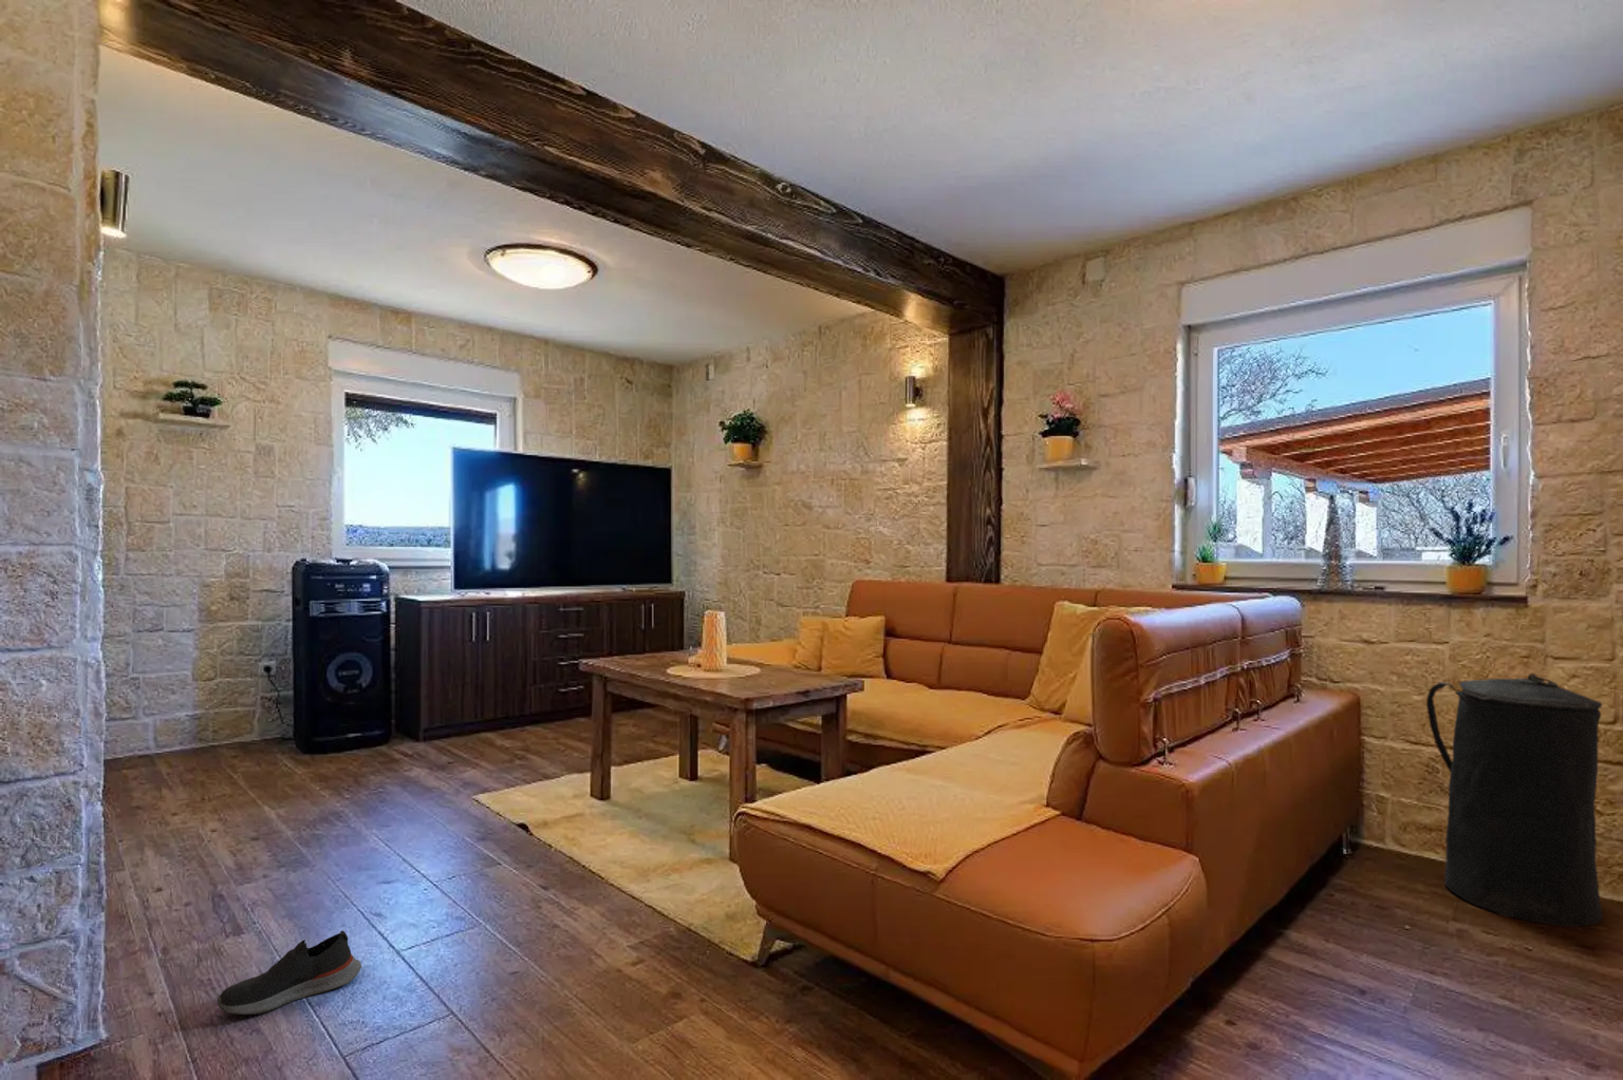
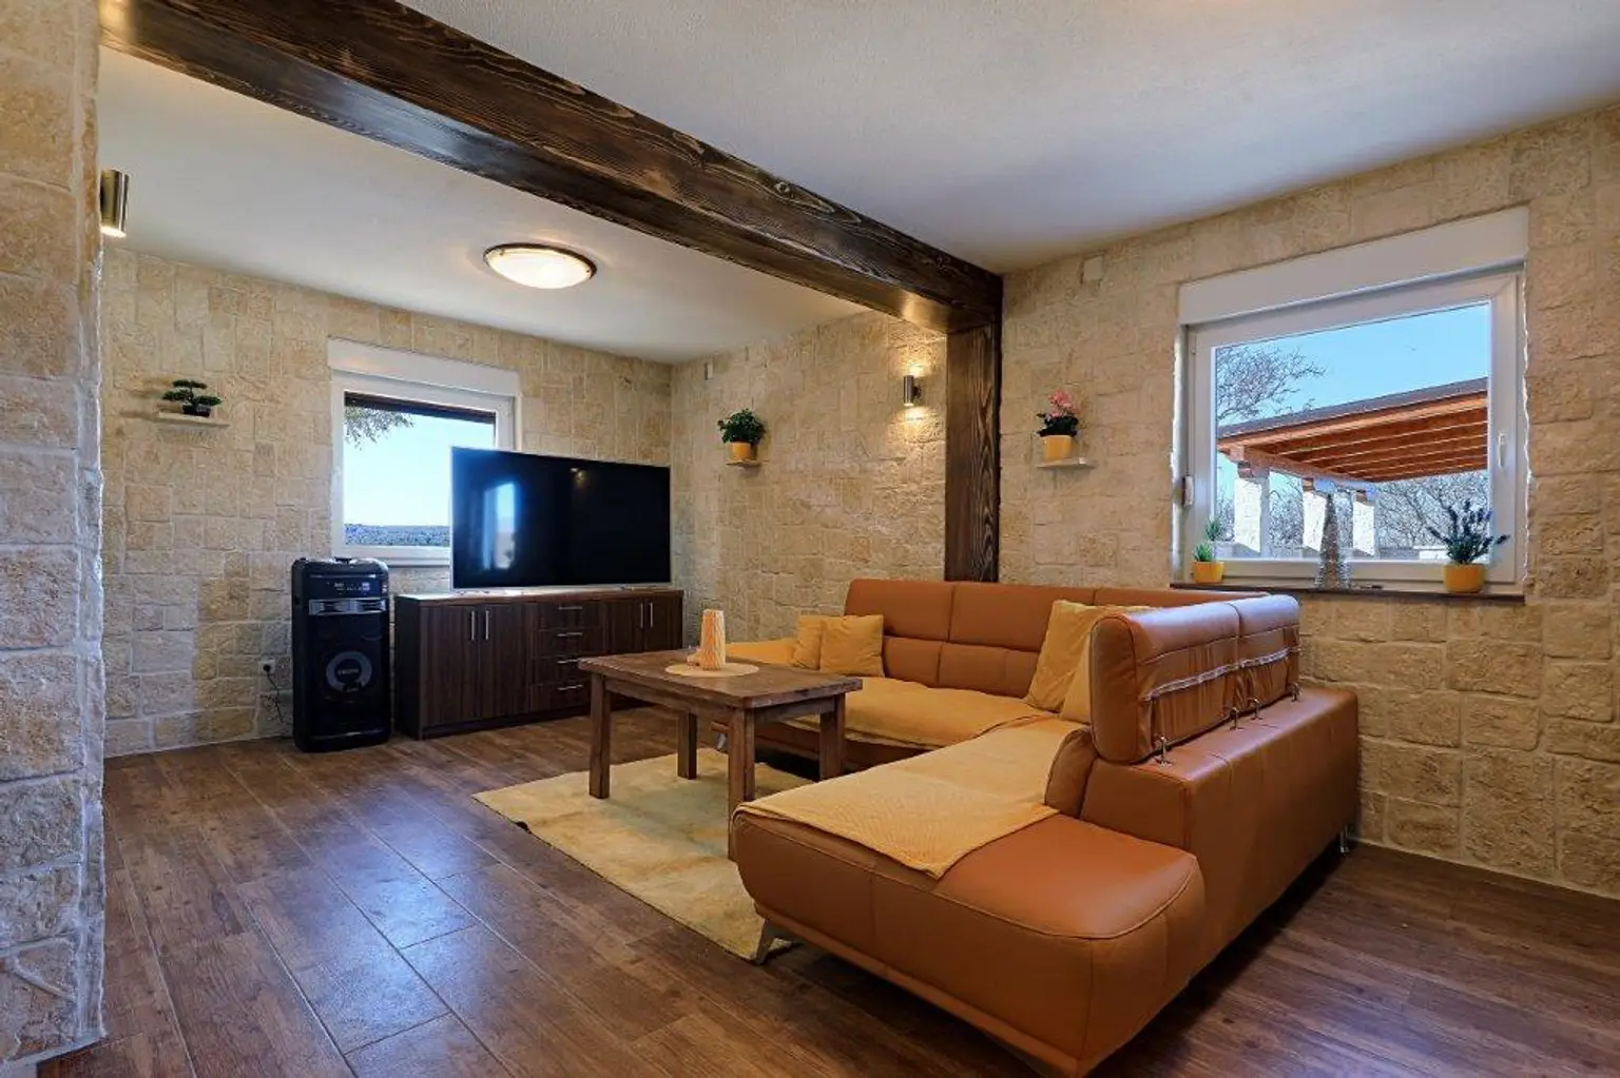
- trash can (1507, 783)
- shoe (292, 968)
